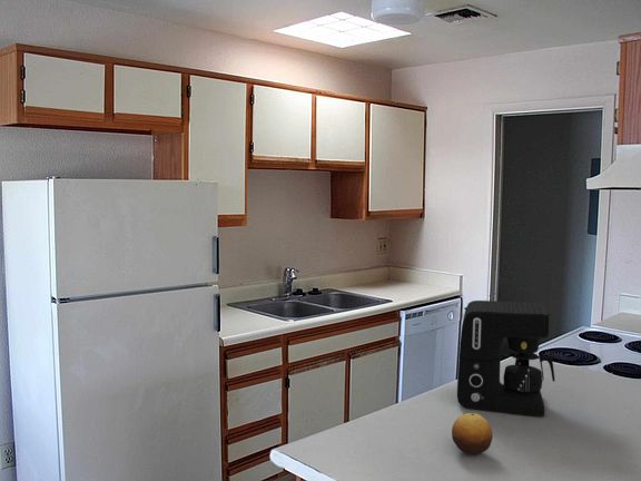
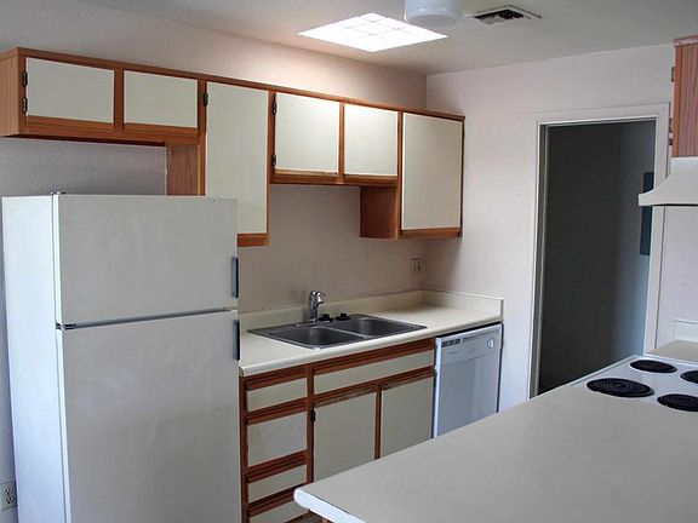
- fruit (472, 433)
- coffee maker (509, 355)
